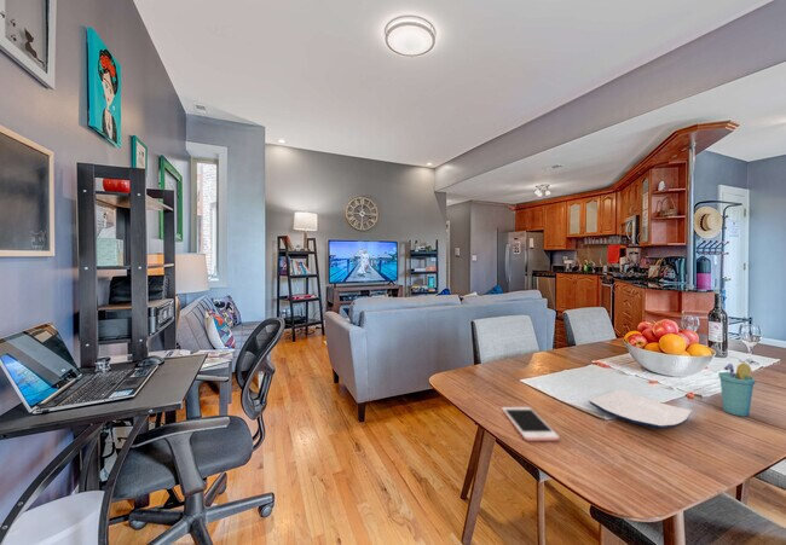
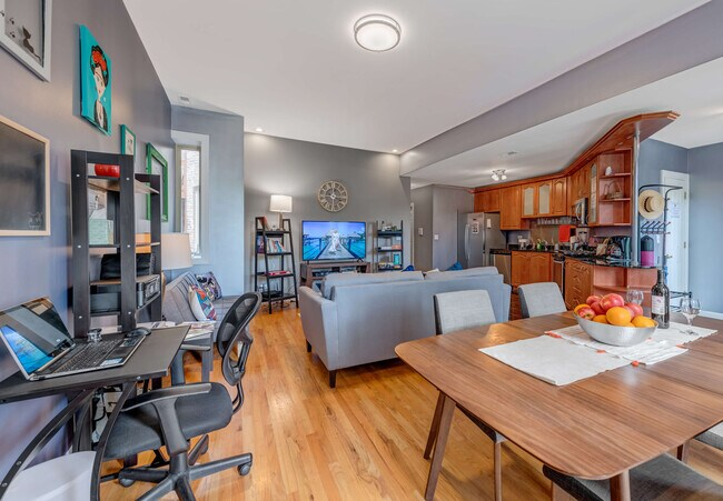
- plate (637, 410)
- cell phone (527, 422)
- cup (734, 387)
